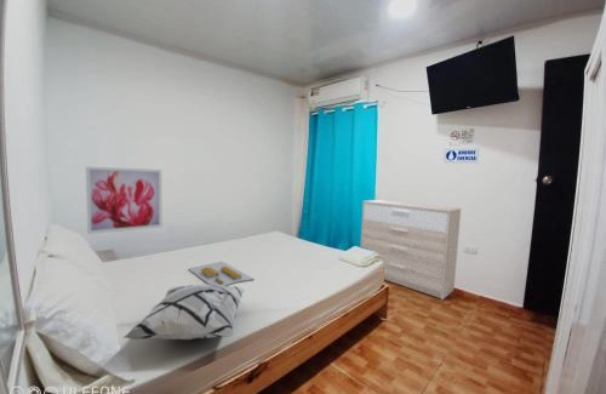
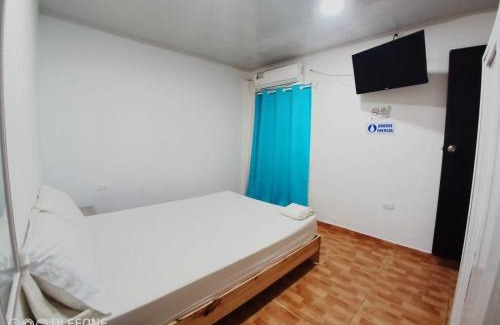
- decorative pillow (195, 308)
- wall art (126, 199)
- tray (219, 272)
- sideboard (405, 242)
